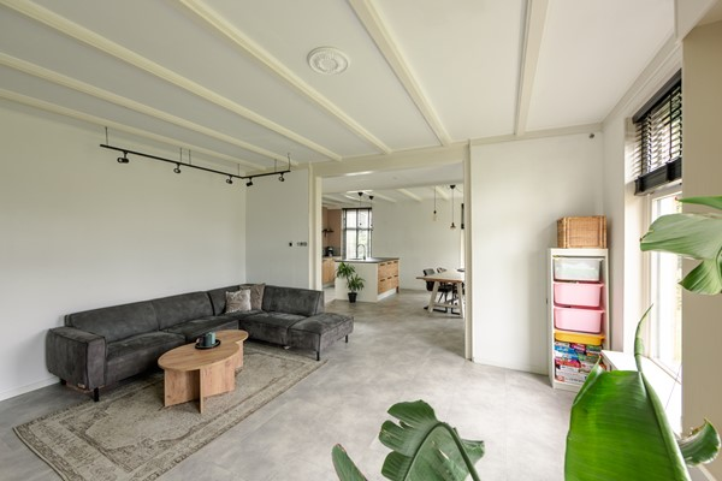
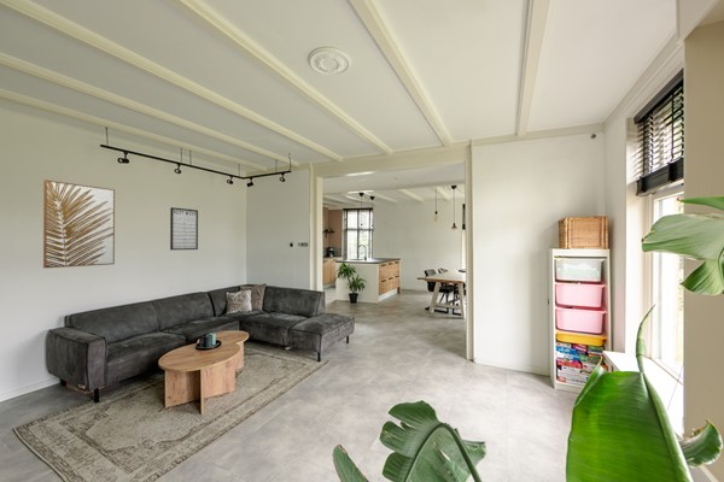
+ writing board (185, 229)
+ wall art (81, 225)
